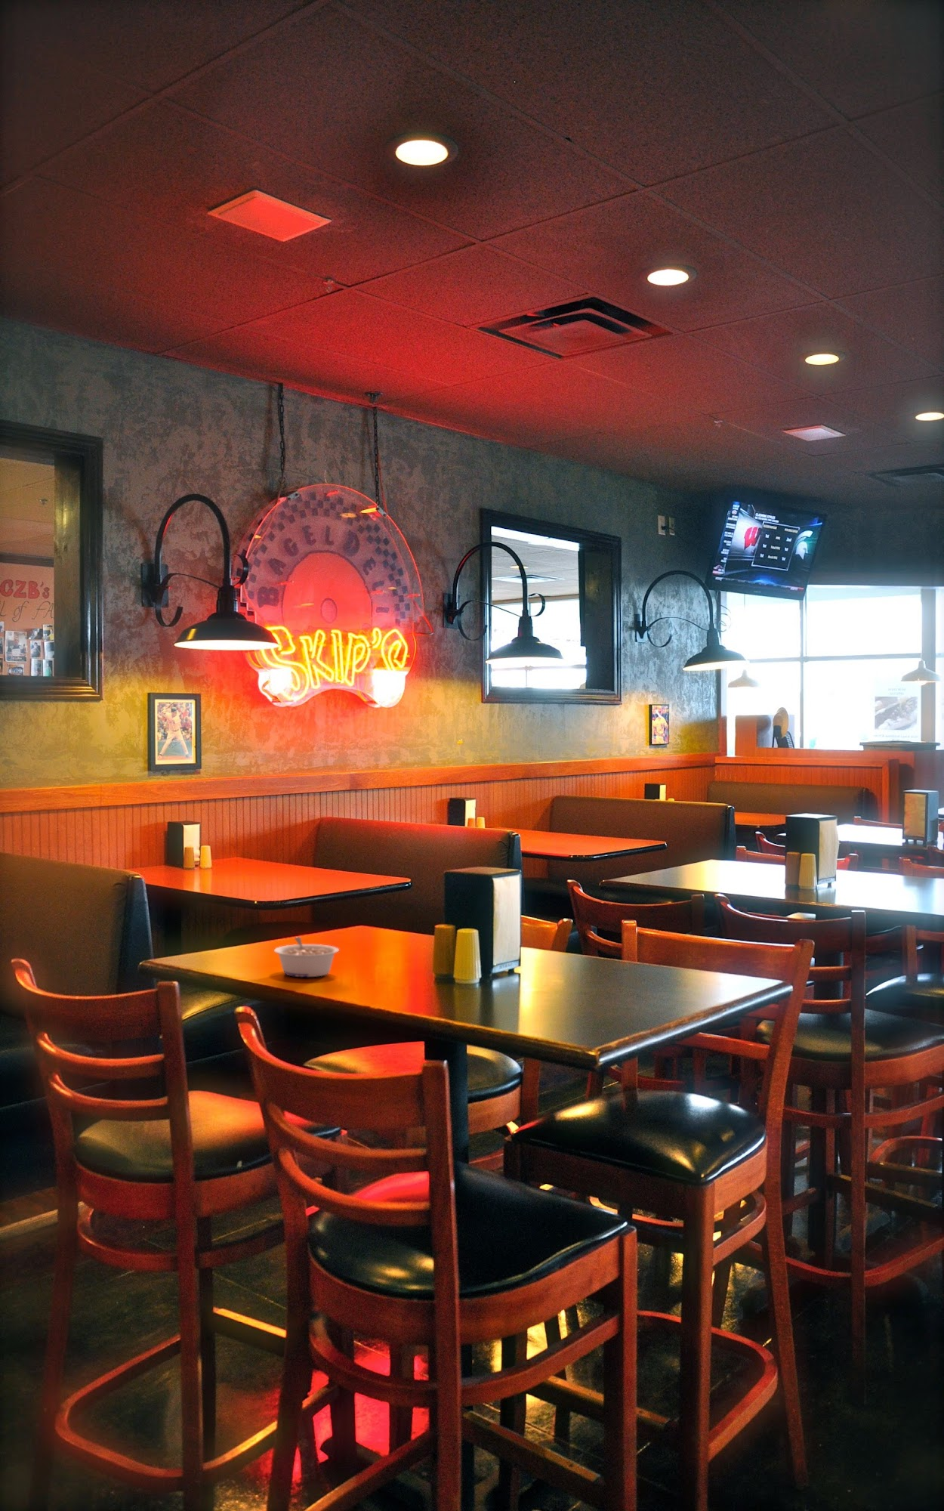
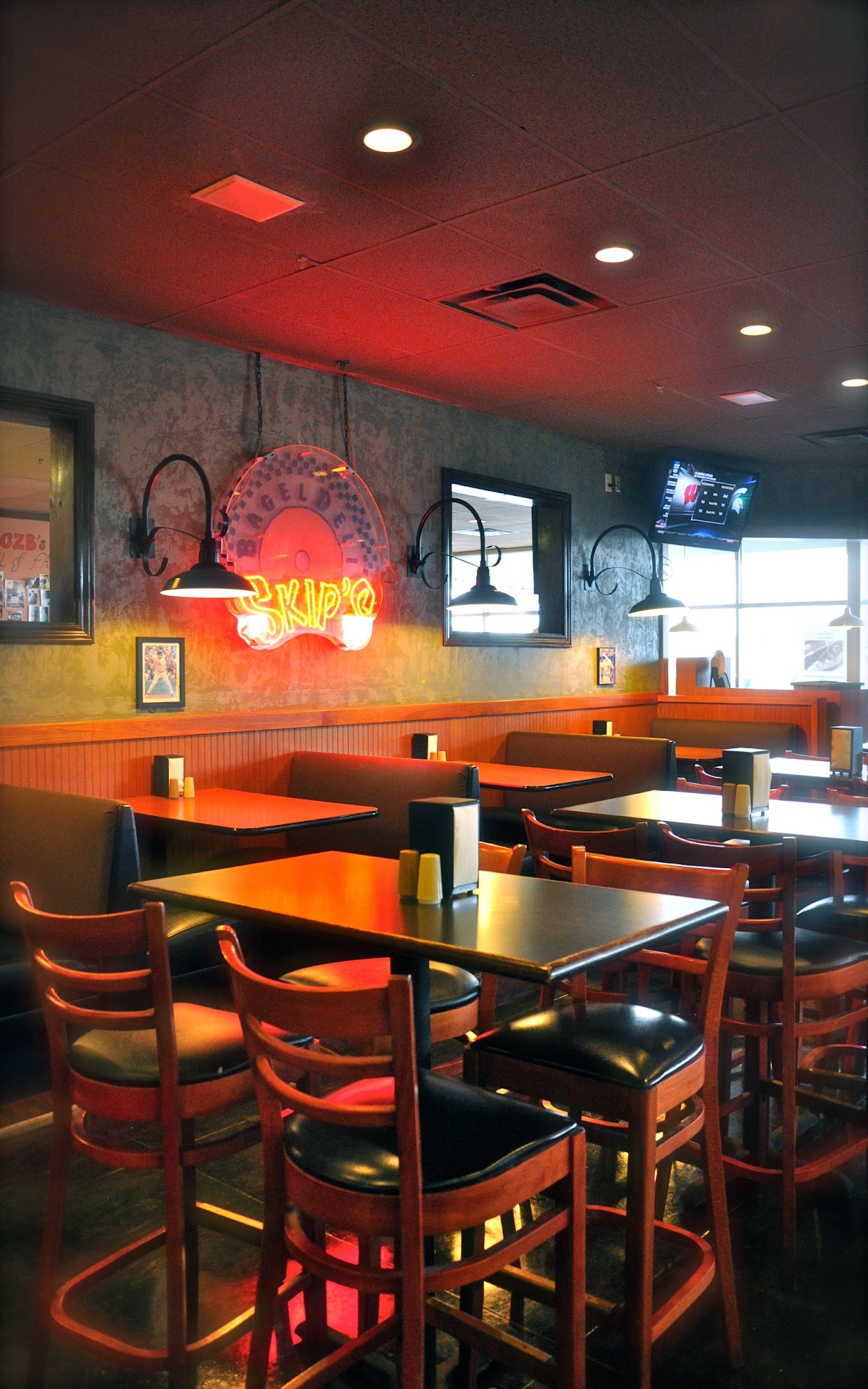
- legume (305, 958)
